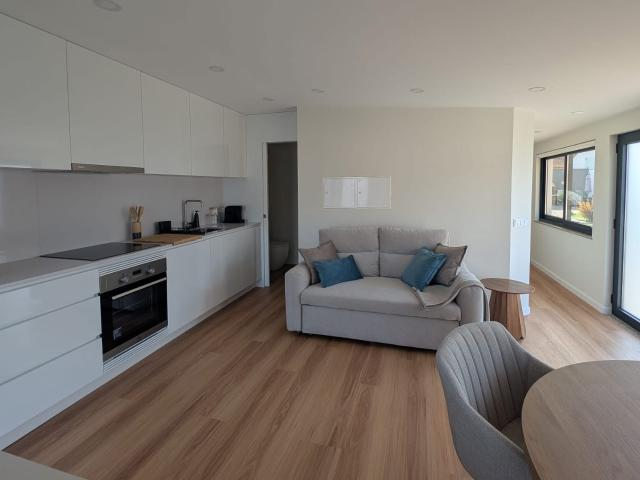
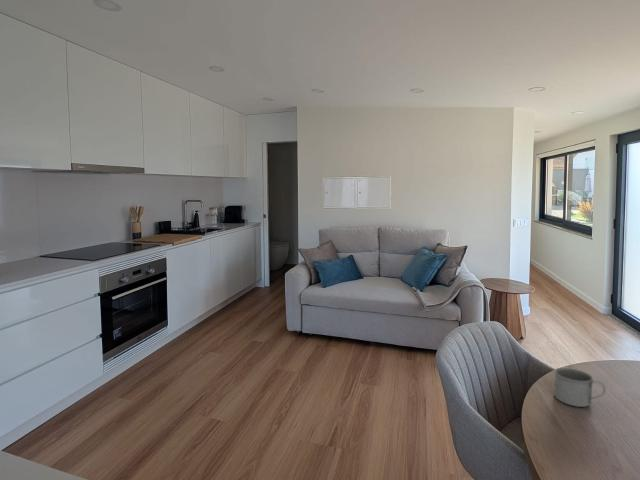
+ mug (576, 387)
